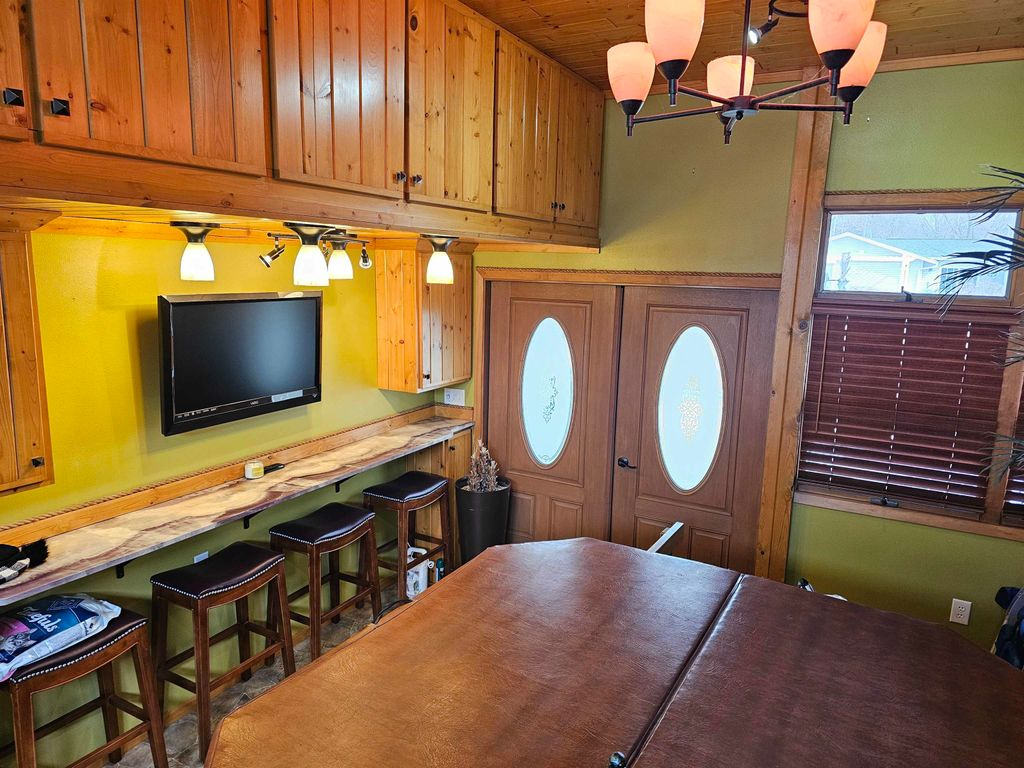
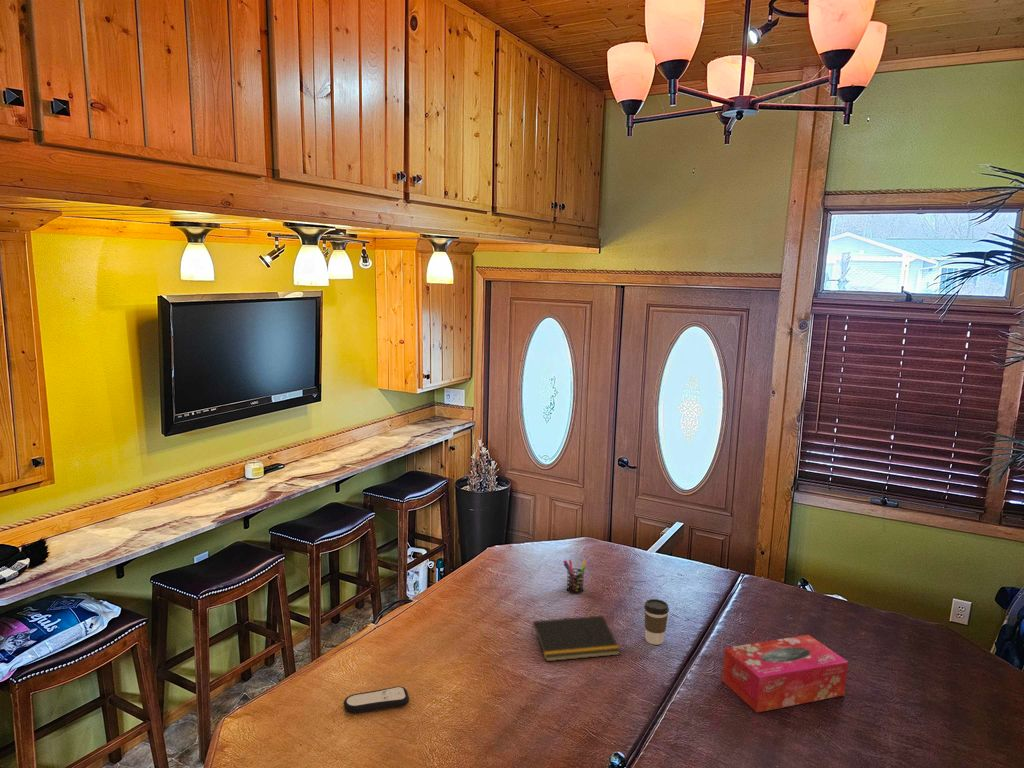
+ remote control (376, 699)
+ pen holder (576, 575)
+ tissue box (783, 671)
+ coffee cup (655, 622)
+ notepad (575, 637)
